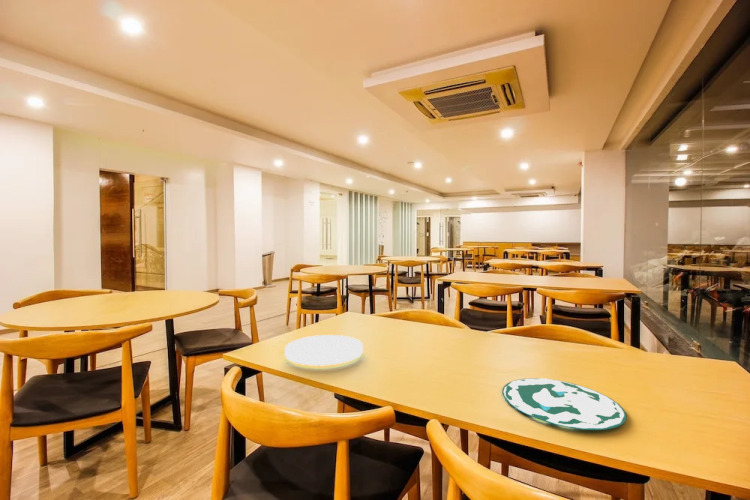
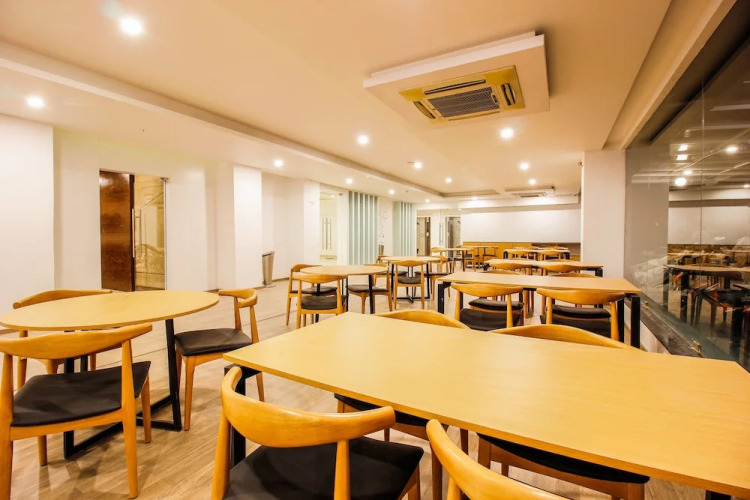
- plate (324, 348)
- plate (559, 395)
